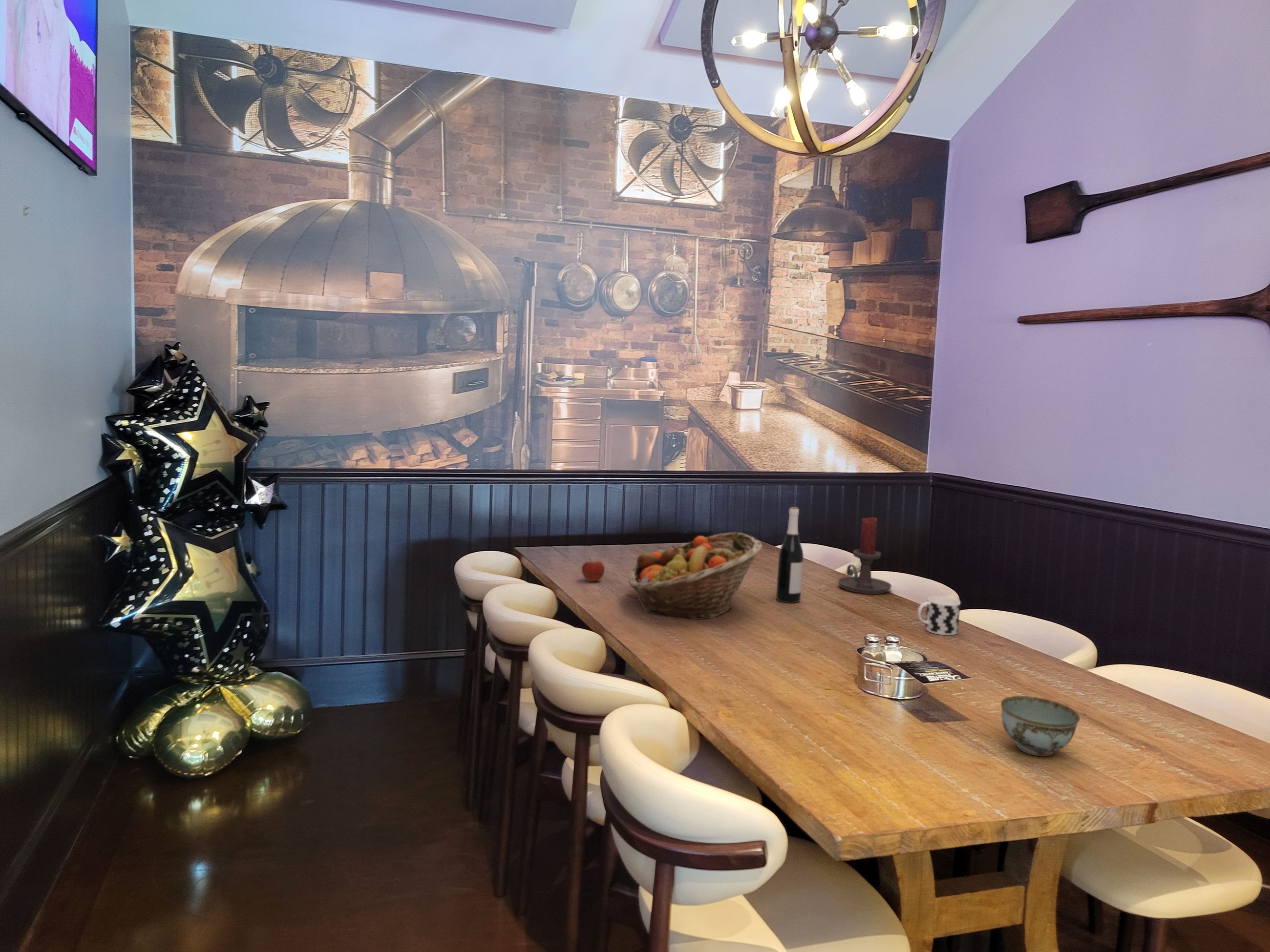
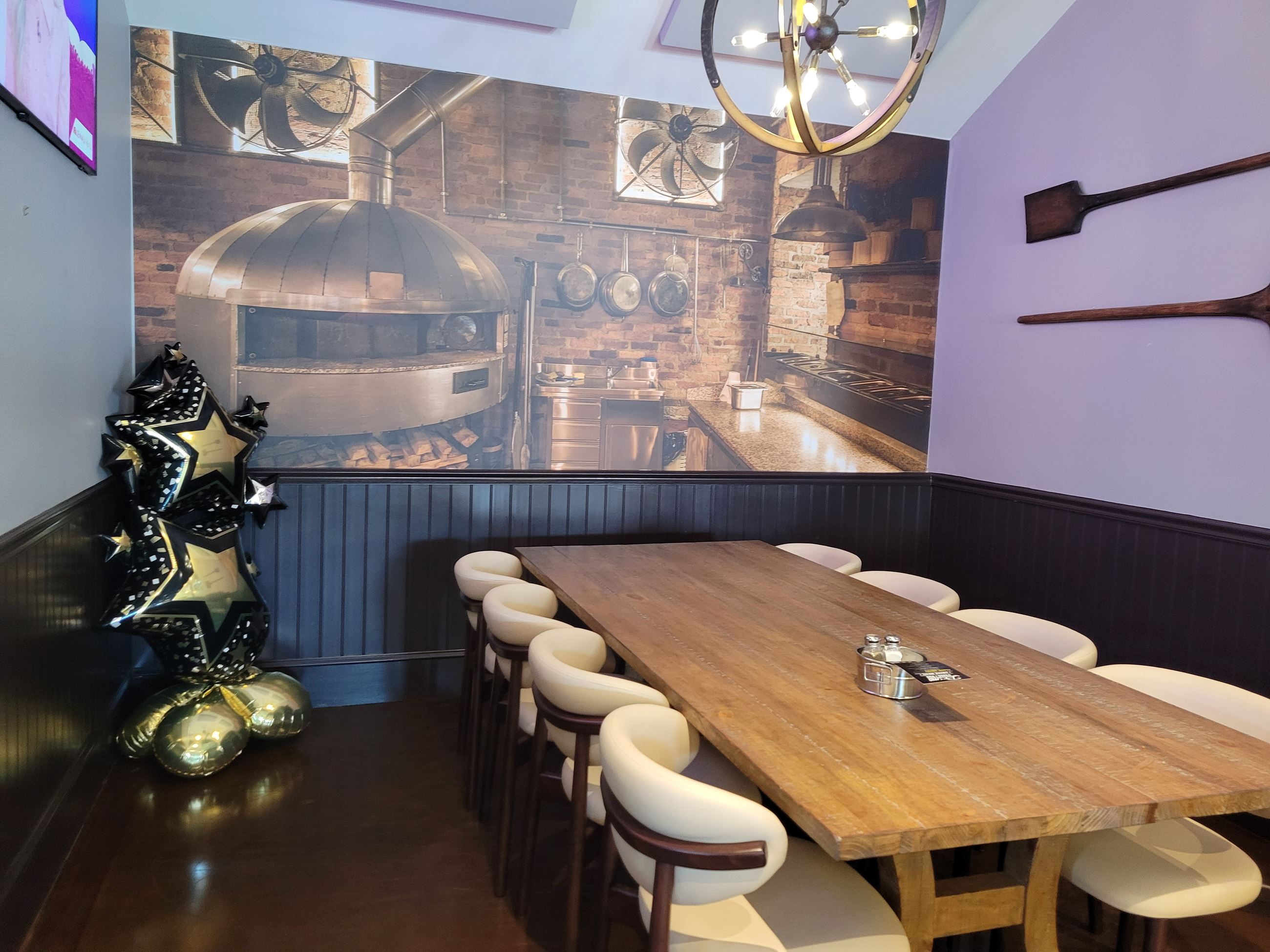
- candle holder (864, 551)
- fruit basket (694, 571)
- wine bottle (791, 554)
- bowl (1037, 729)
- apple (593, 569)
- cup (937, 615)
